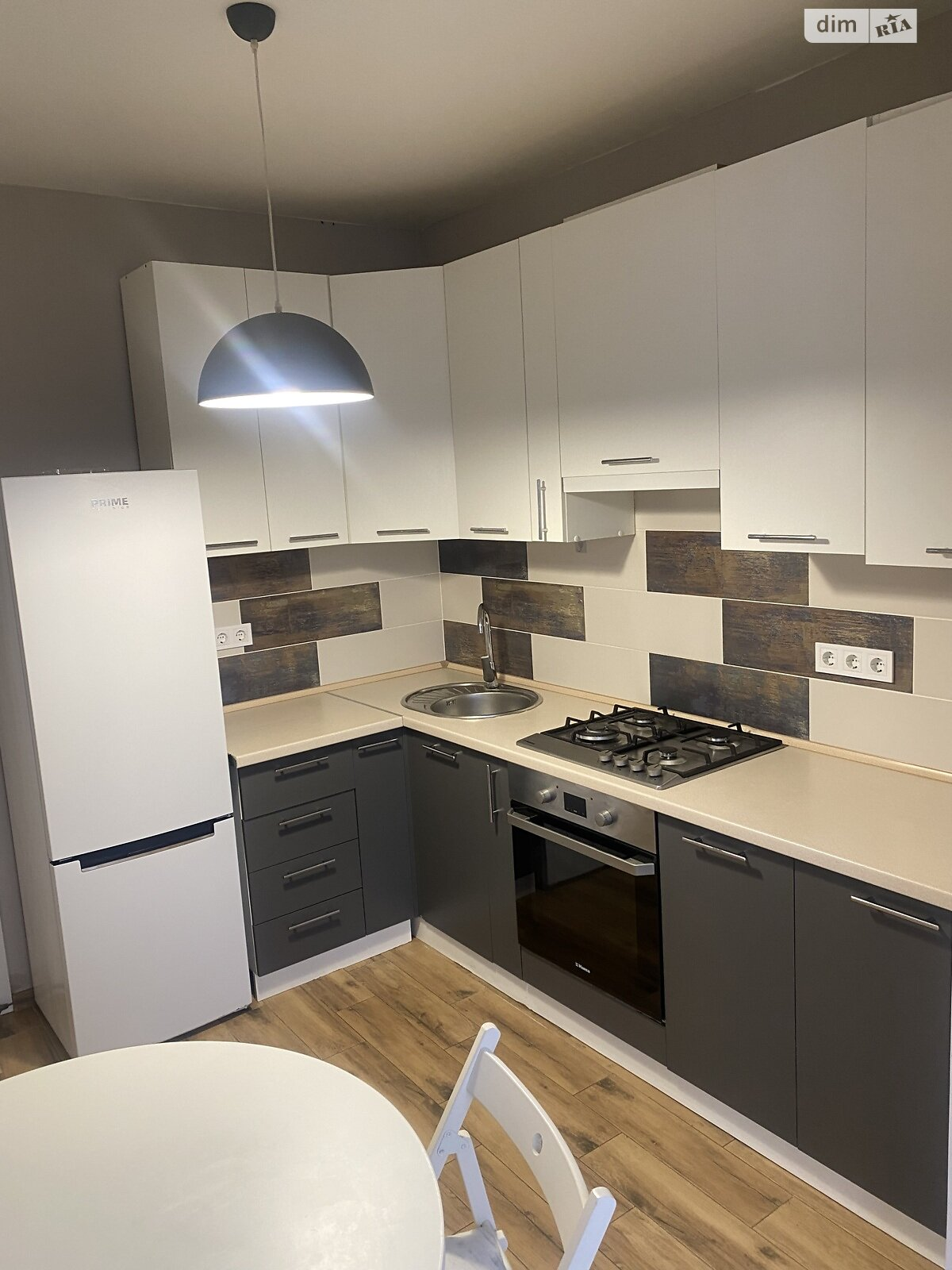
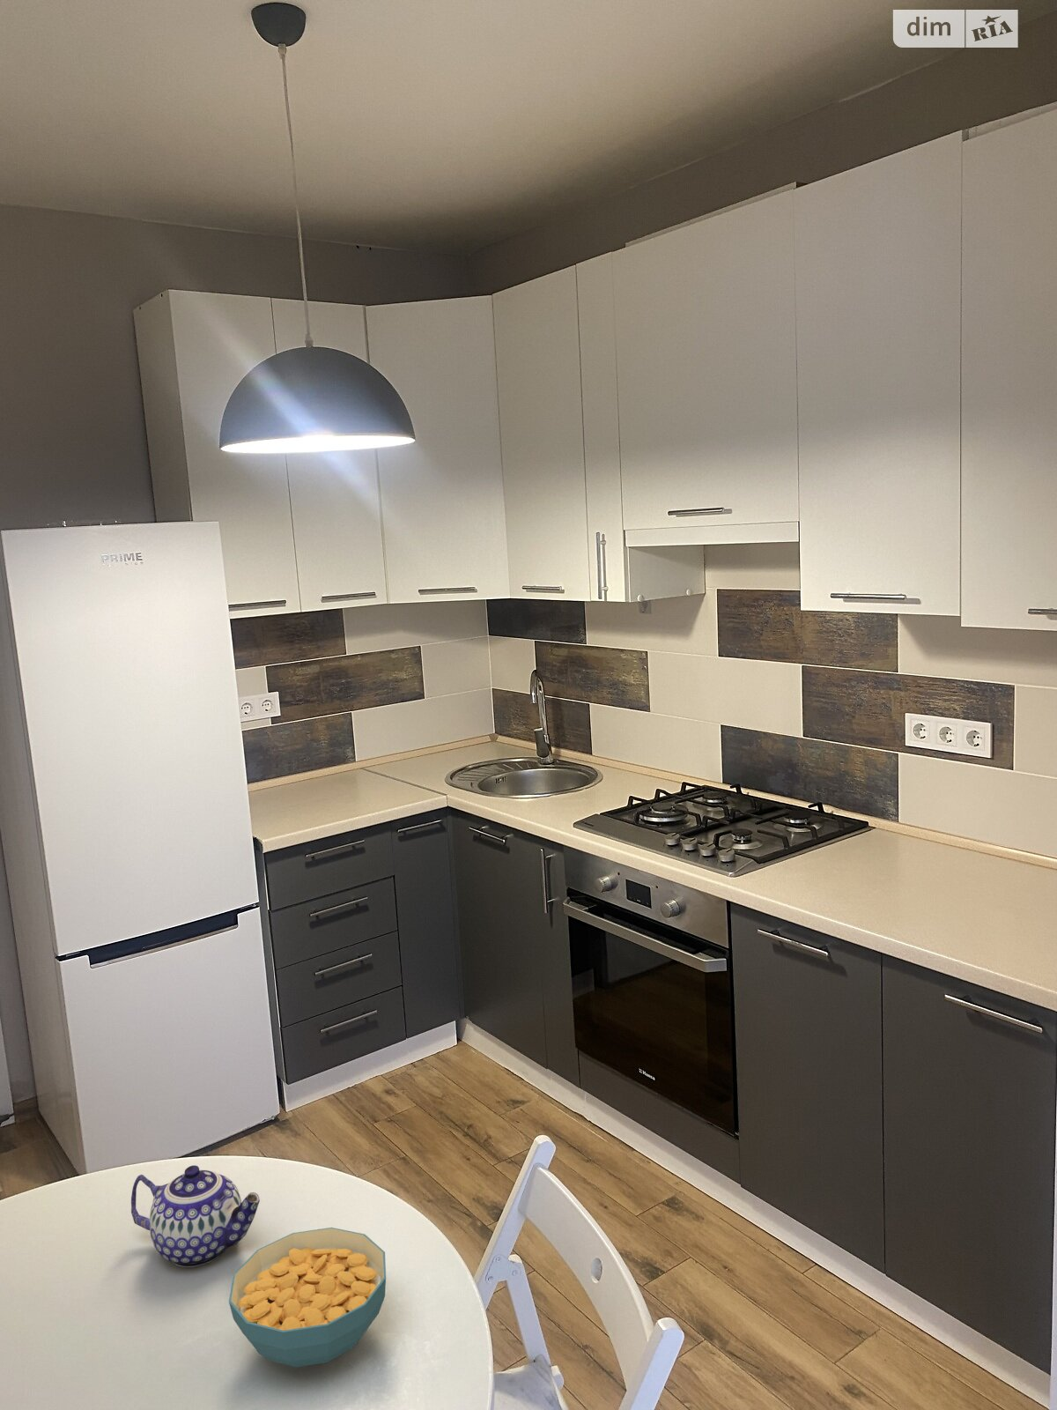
+ teapot (194, 1207)
+ cereal bowl (312, 1310)
